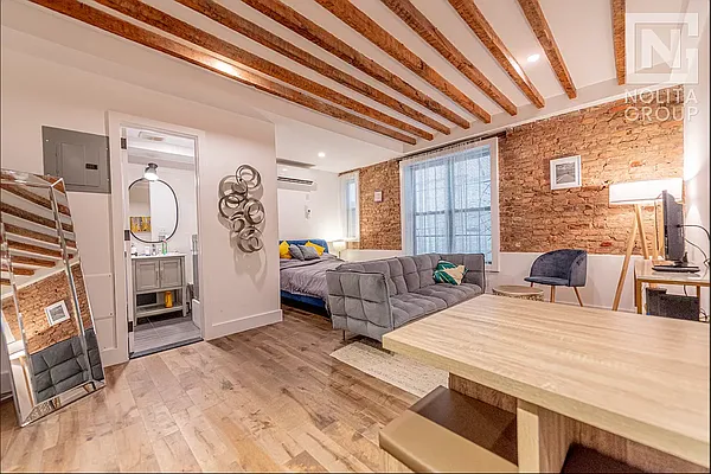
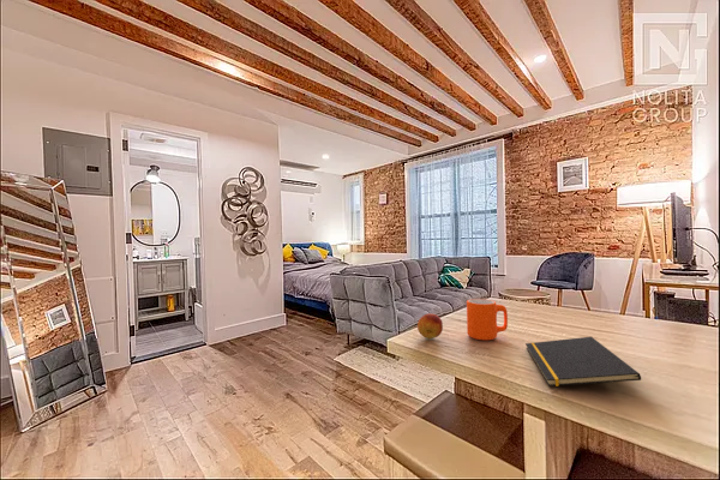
+ notepad (572, 358)
+ fruit (430, 325)
+ mug (485, 318)
